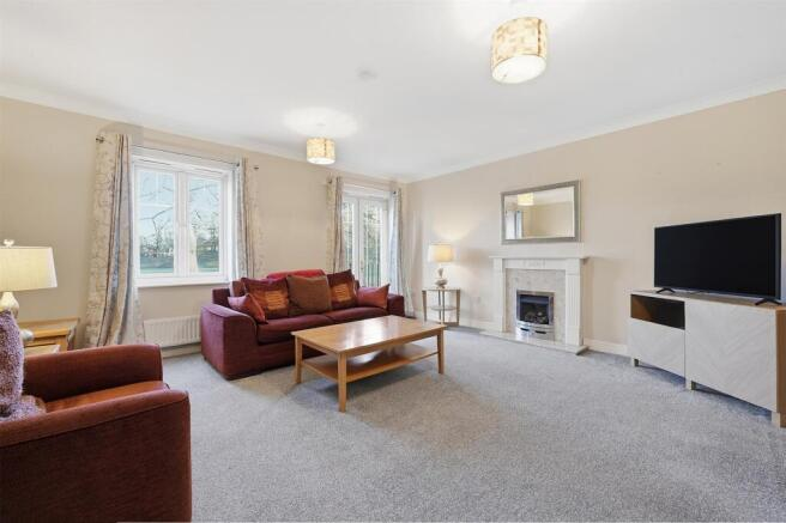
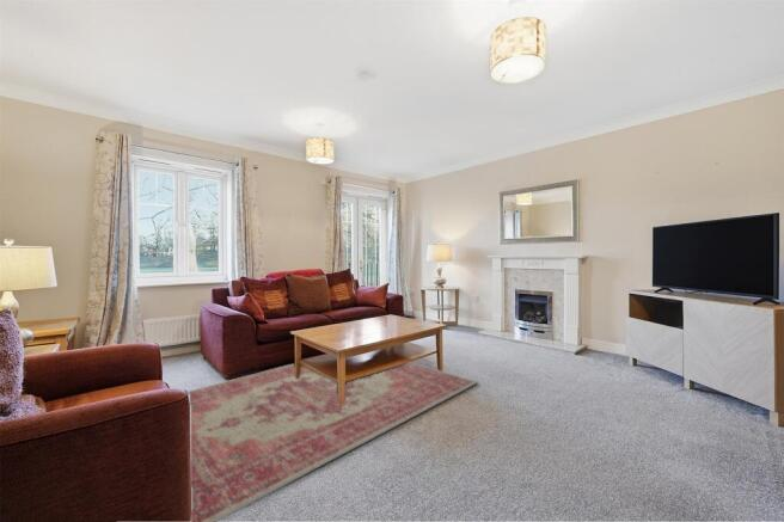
+ rug (308, 395)
